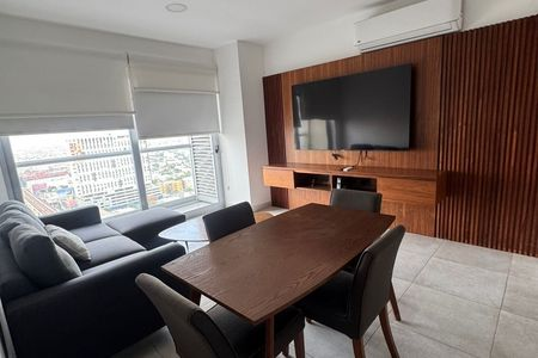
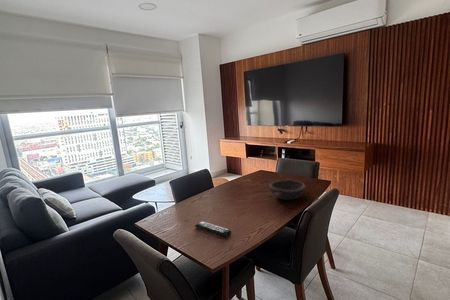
+ remote control (212, 228)
+ bowl (287, 190)
